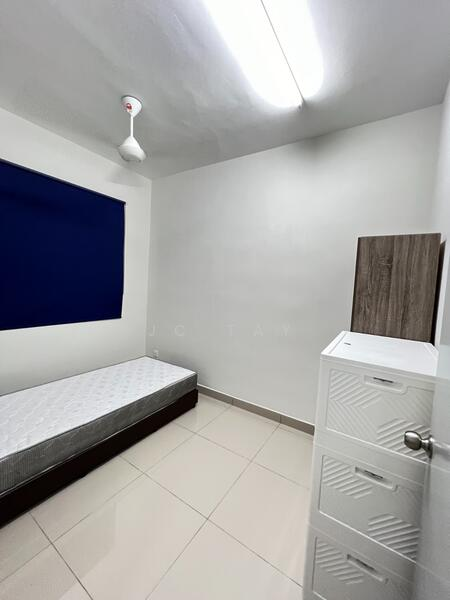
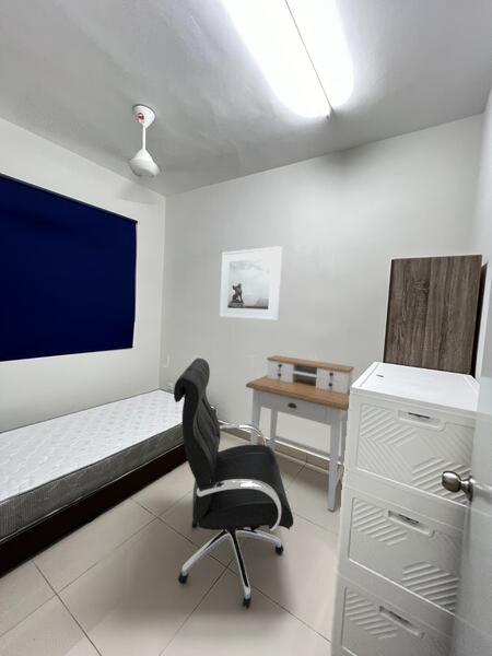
+ desk (300, 417)
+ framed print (248, 284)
+ office chair (234, 459)
